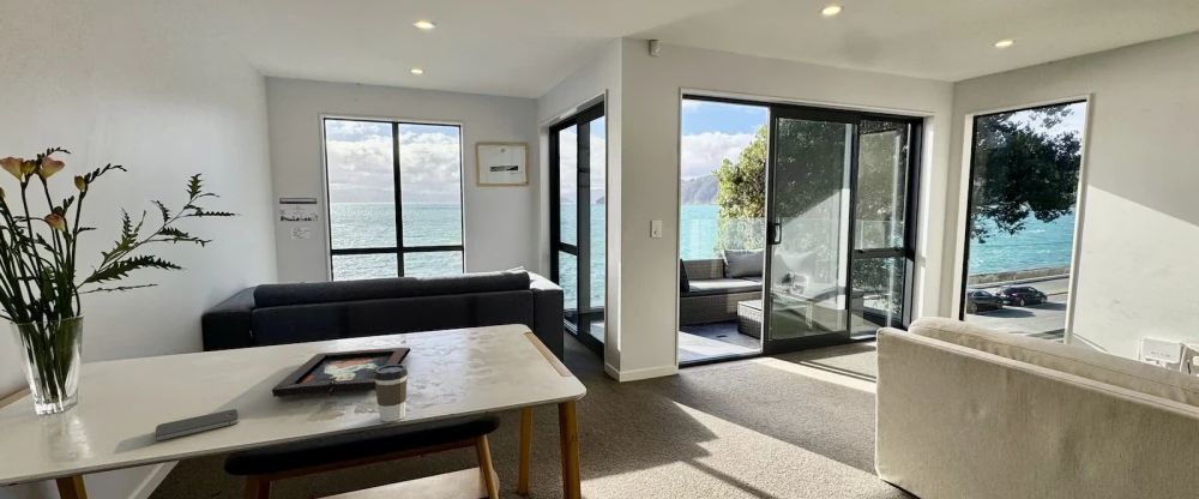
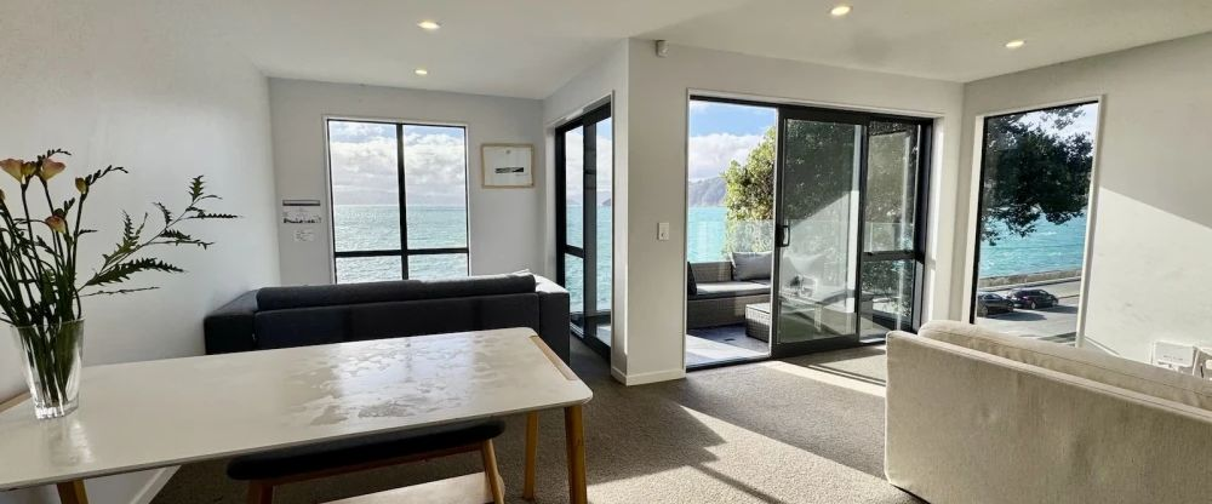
- decorative tray (350, 369)
- coffee cup (391, 392)
- smartphone (198, 423)
